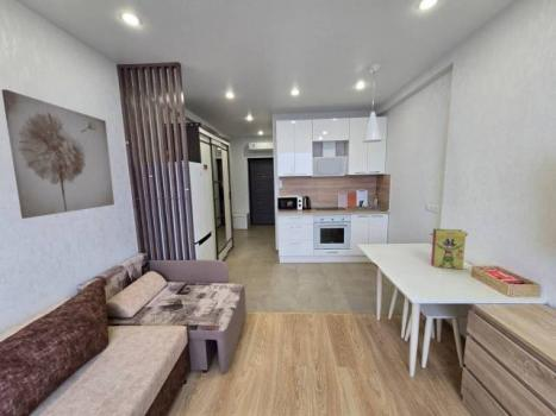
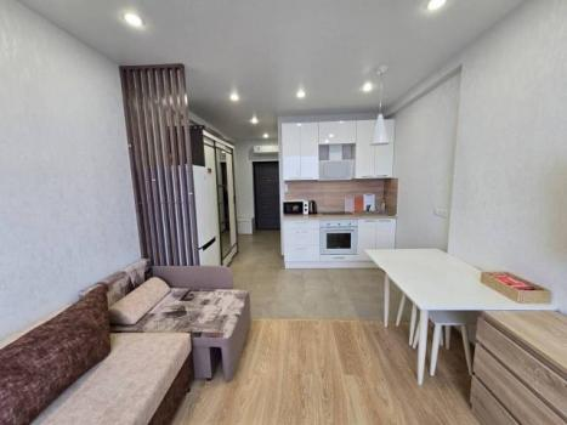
- cereal box (446, 247)
- wall art (70, 160)
